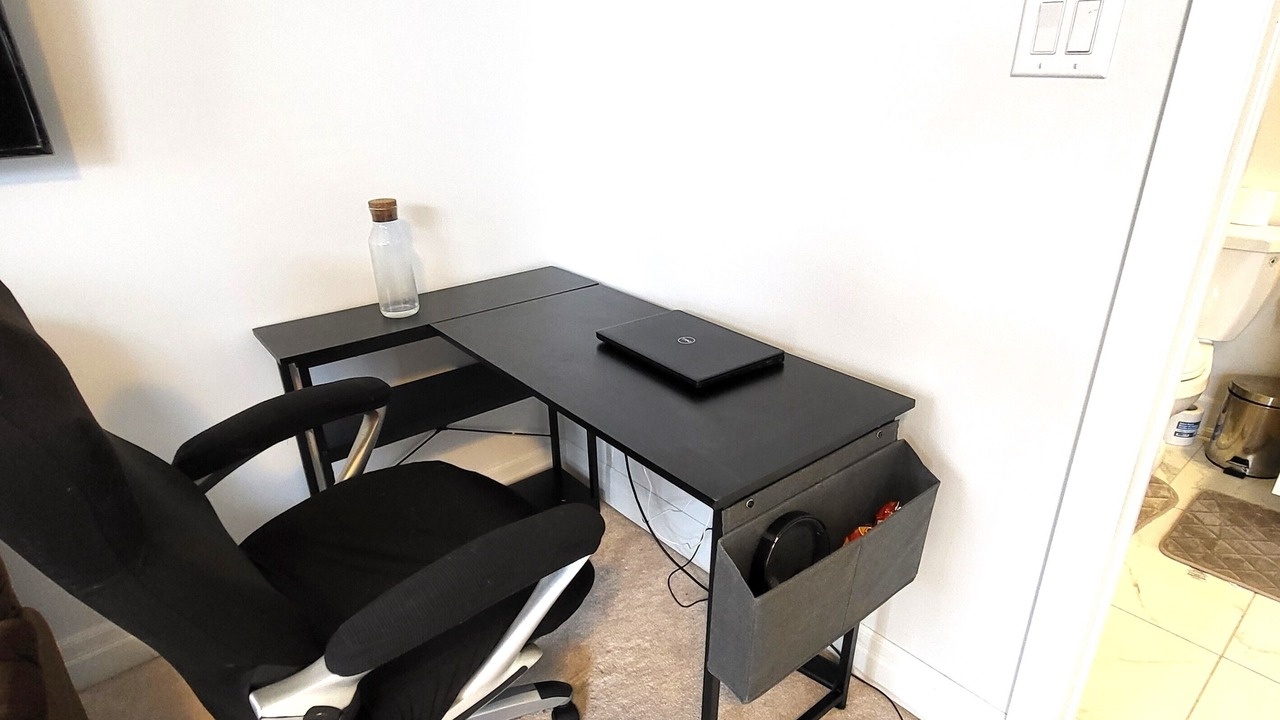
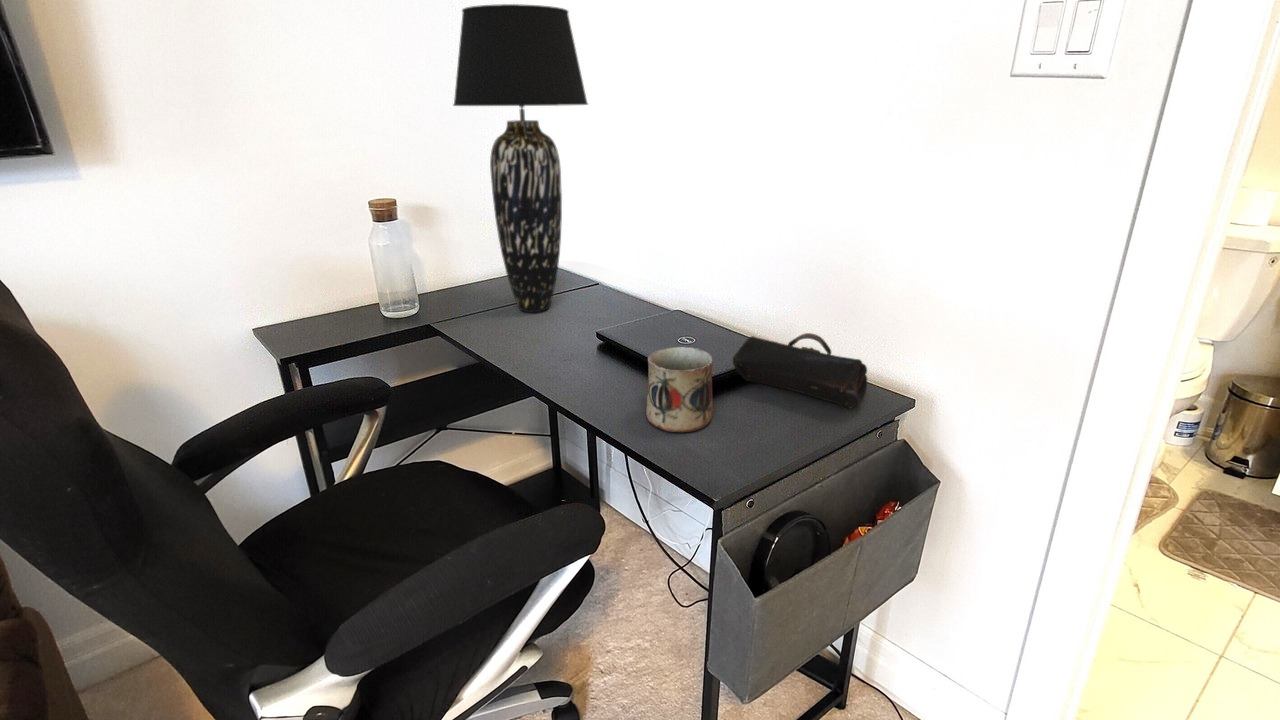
+ table lamp (525, 170)
+ pencil case (800, 369)
+ mug (676, 385)
